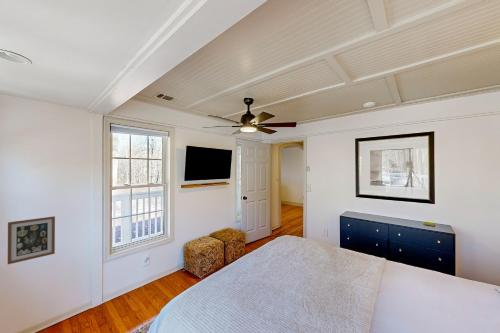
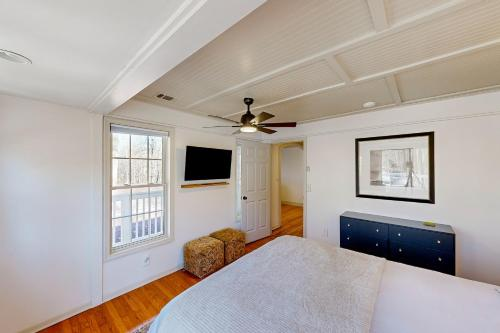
- wall art (32, 238)
